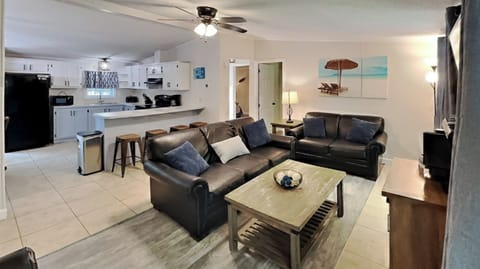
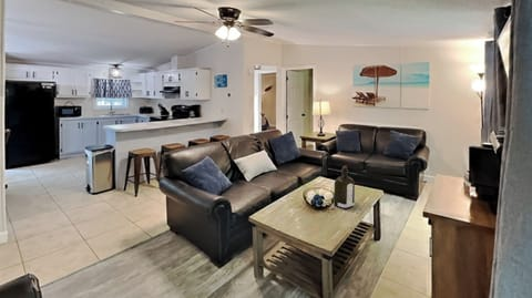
+ liquor (344, 186)
